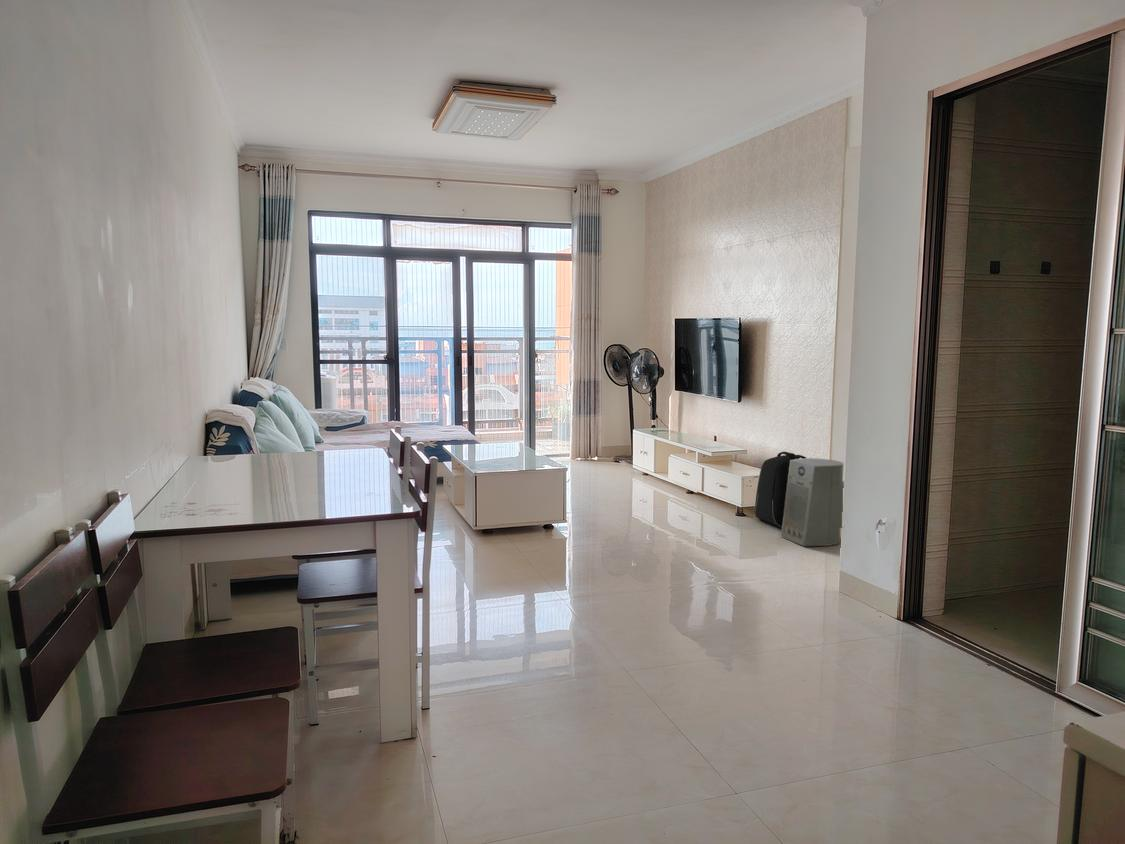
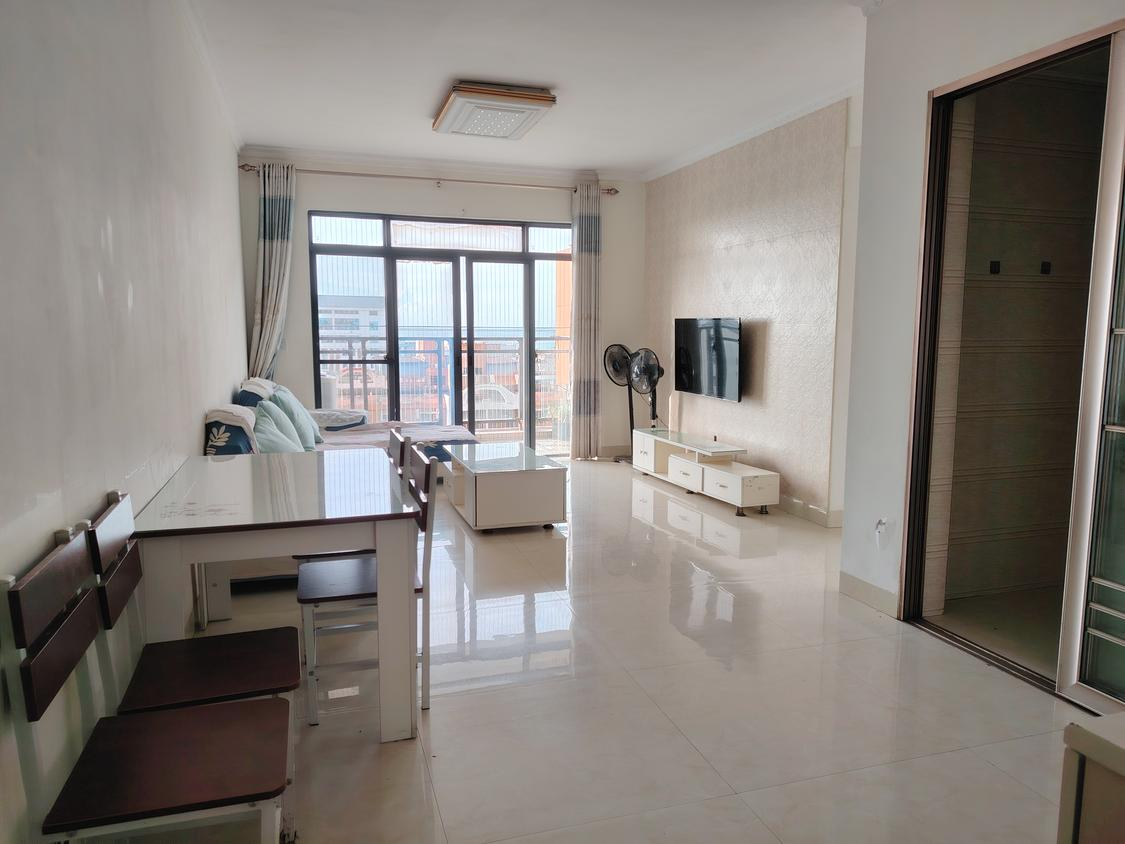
- backpack (784, 487)
- fan (817, 500)
